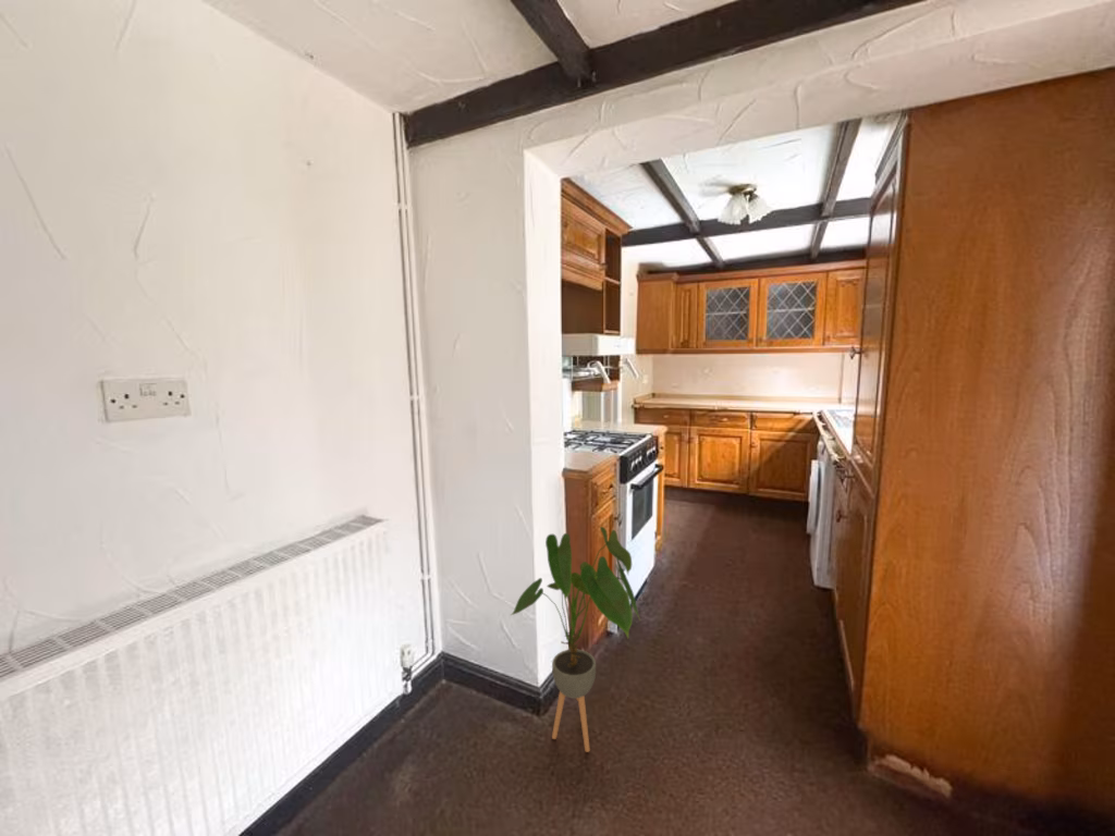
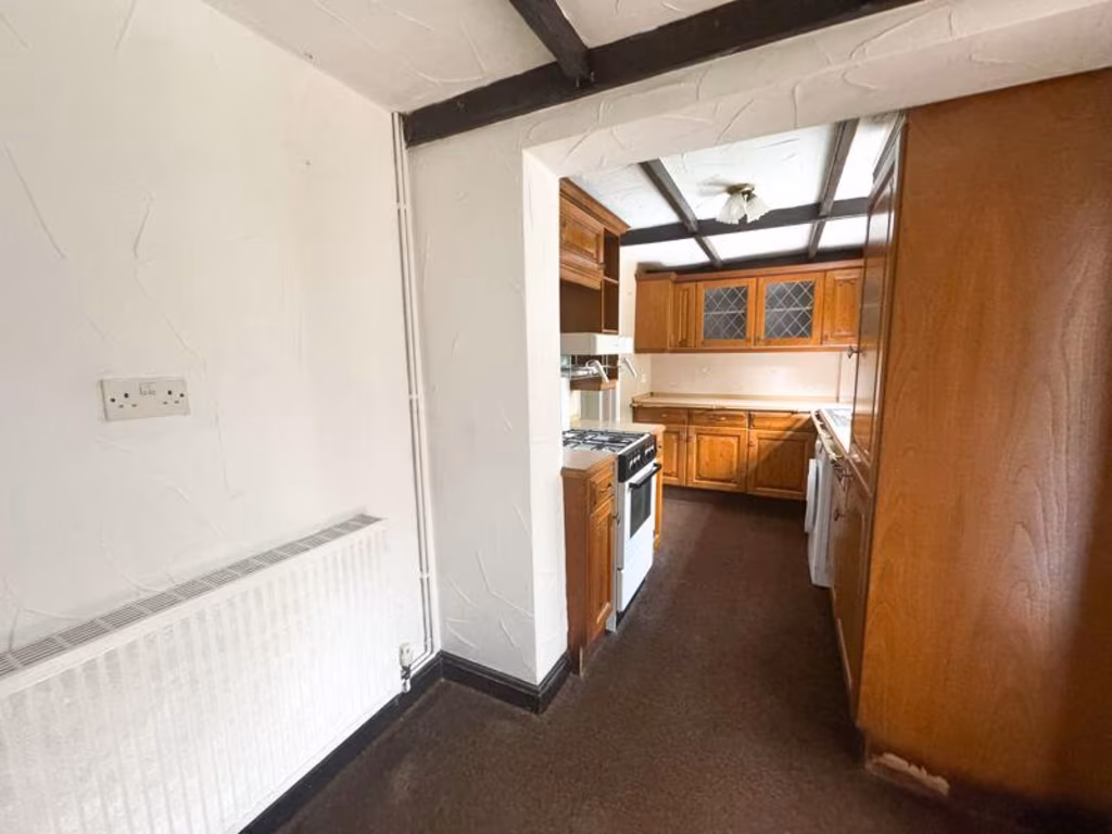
- house plant (581, 639)
